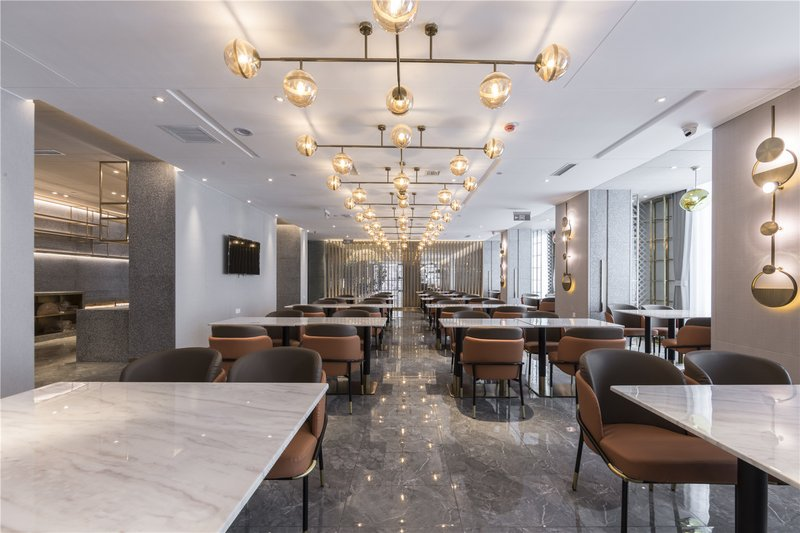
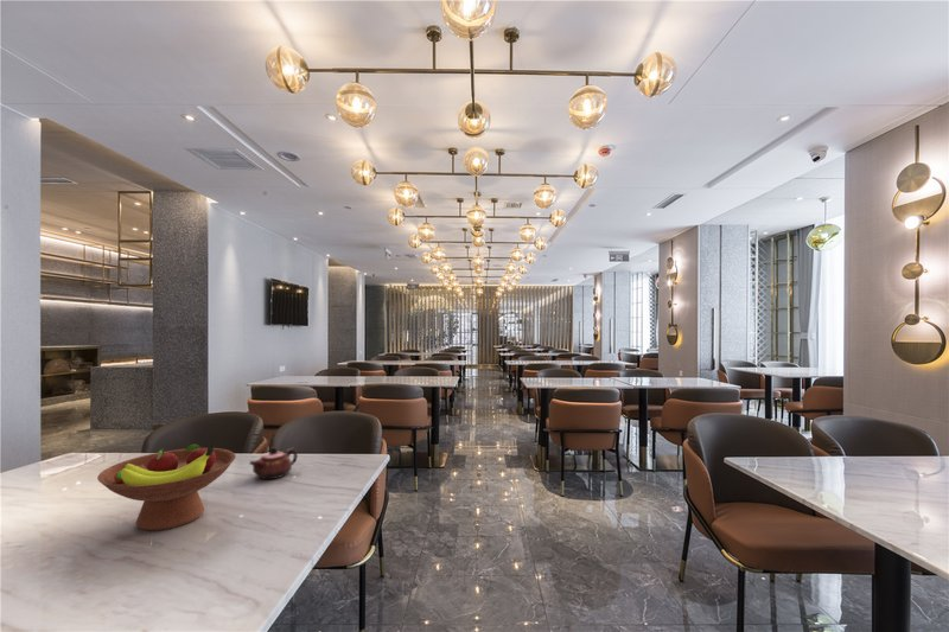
+ teapot (274, 460)
+ fruit bowl (171, 480)
